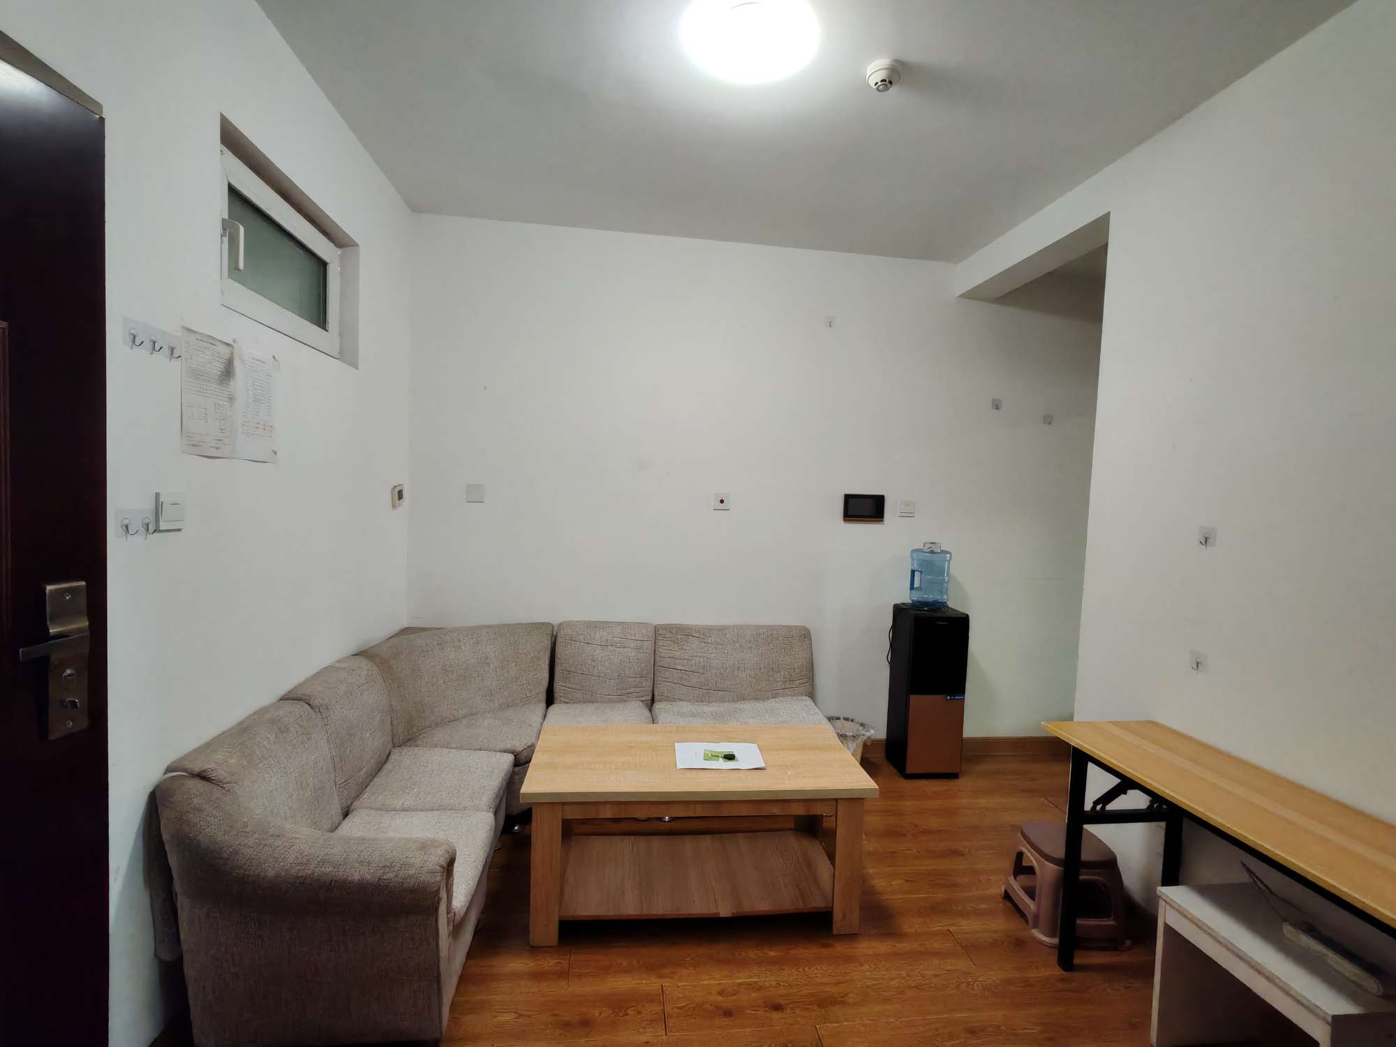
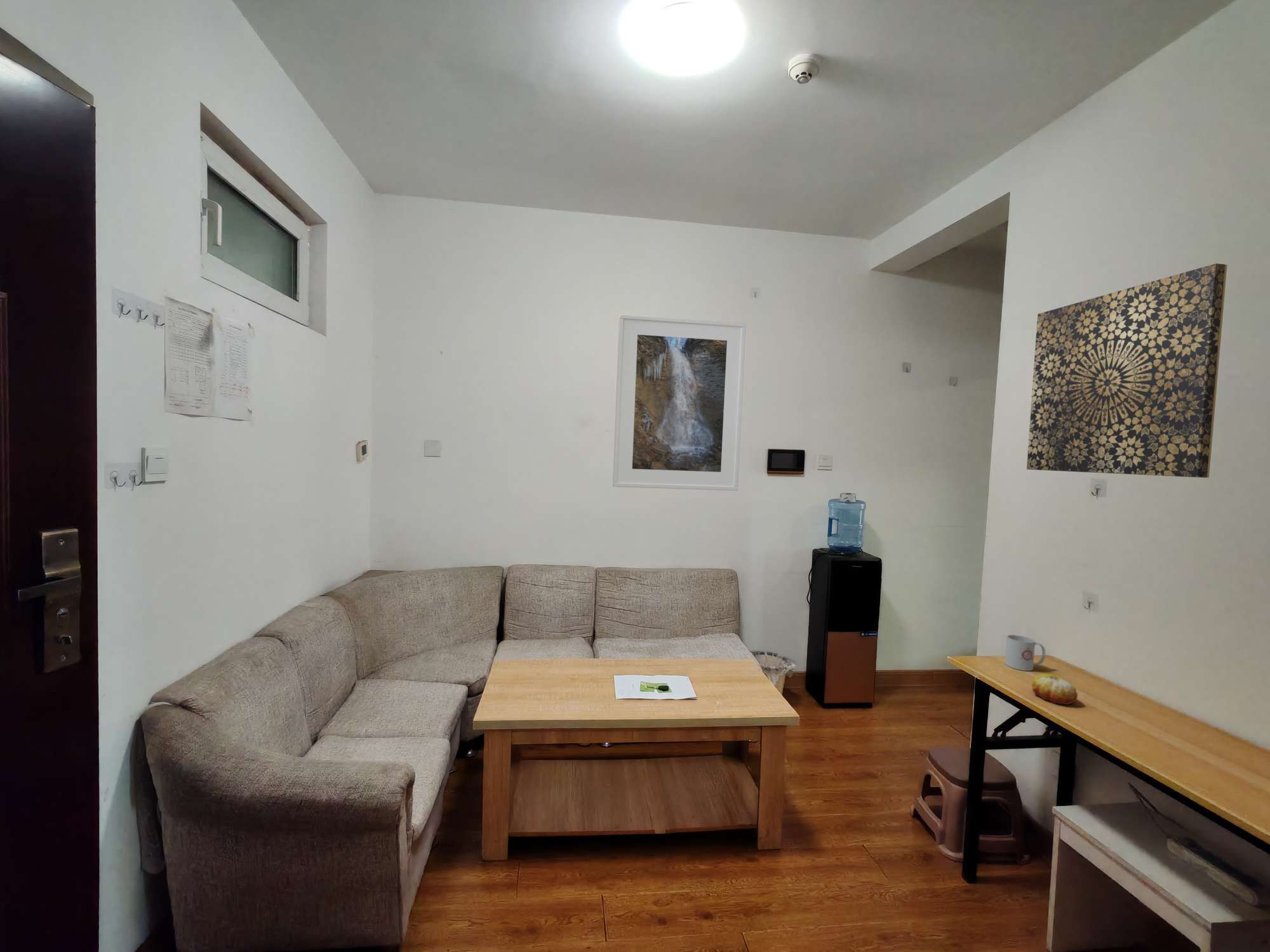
+ fruit (1054, 687)
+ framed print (679, 404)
+ mug (1026, 652)
+ wall art (1110, 383)
